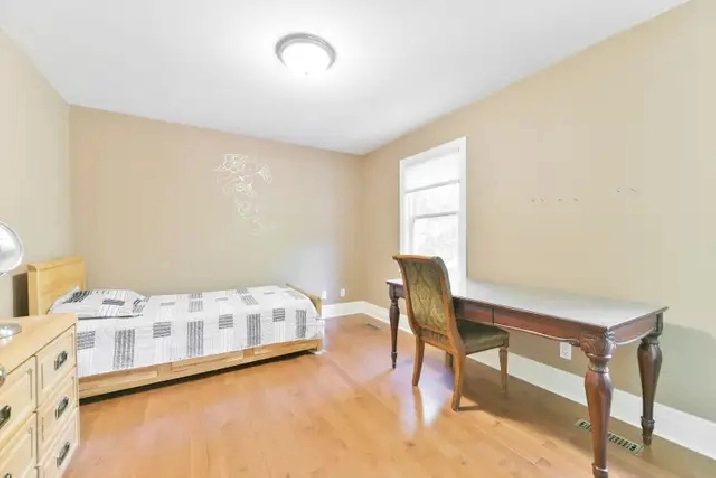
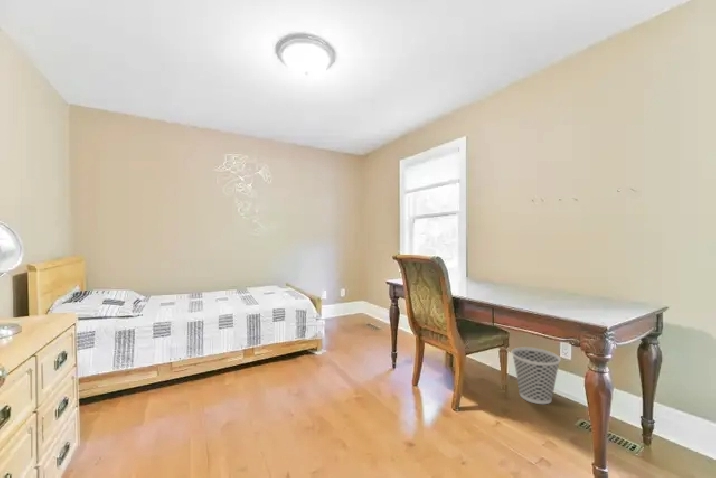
+ wastebasket (535, 375)
